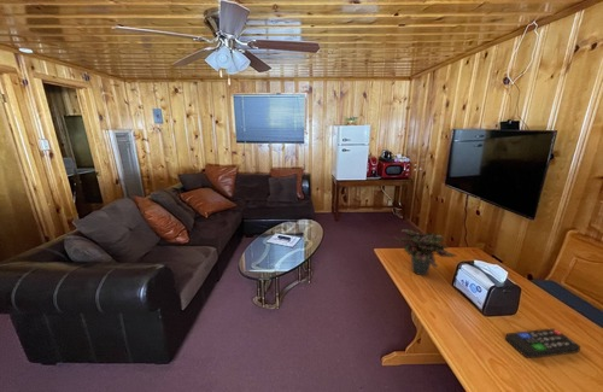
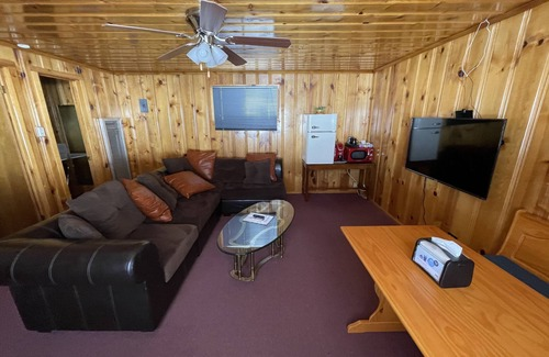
- potted plant (422, 252)
- remote control (541, 341)
